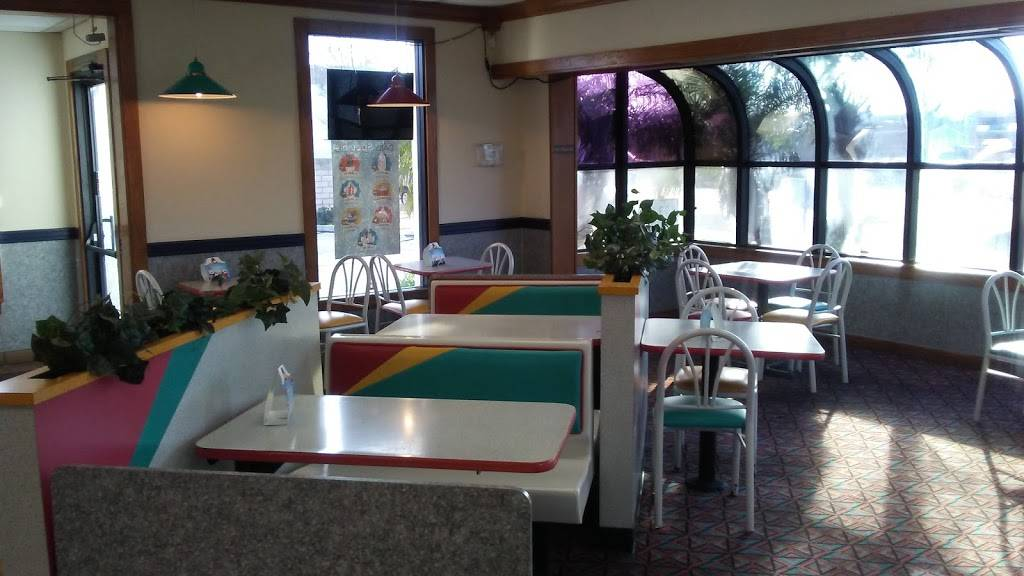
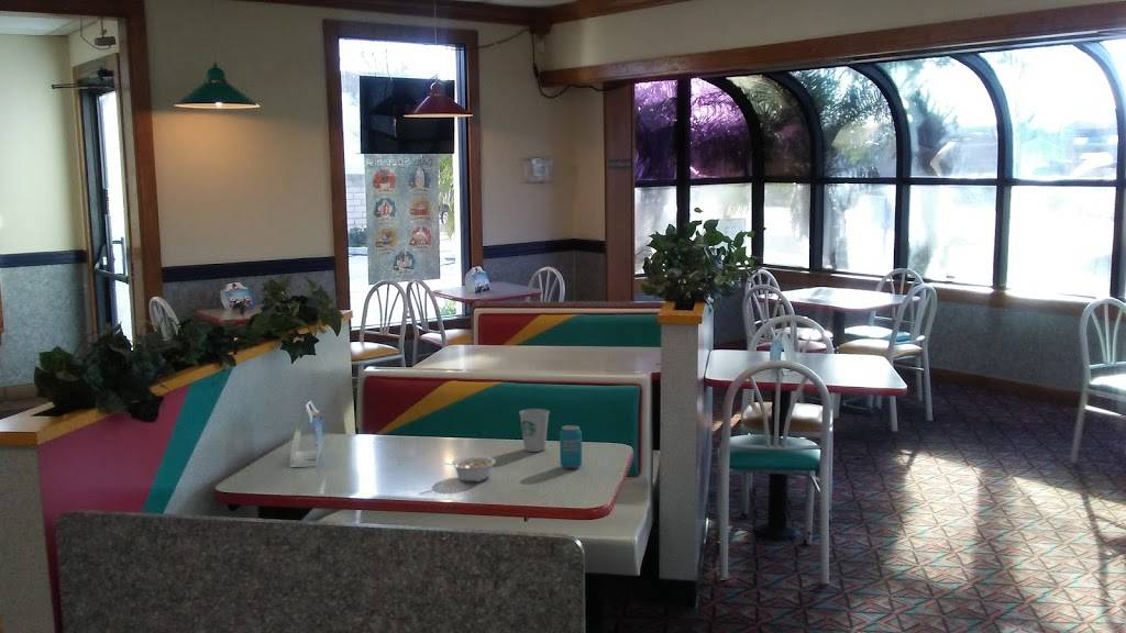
+ beverage can (571, 446)
+ paper cup (534, 430)
+ legume (473, 468)
